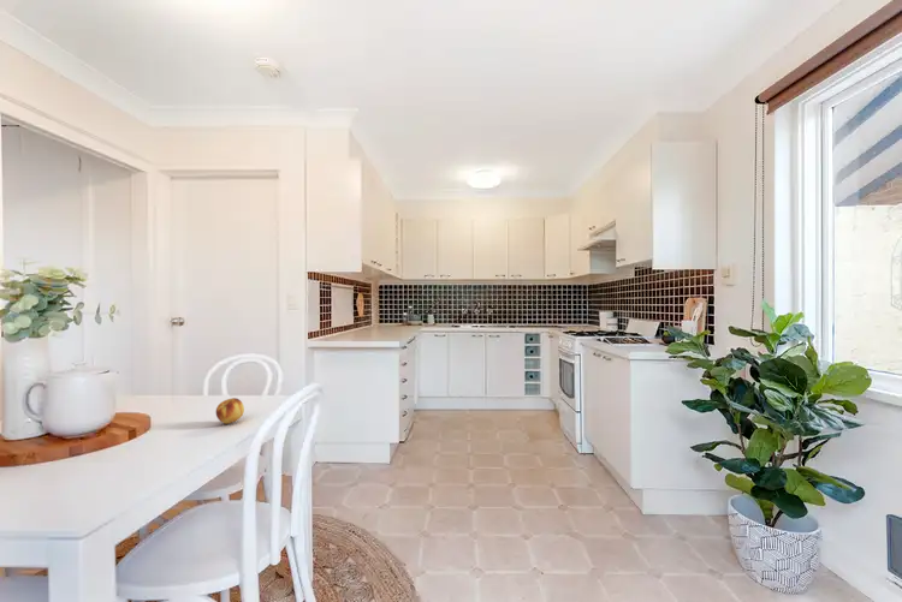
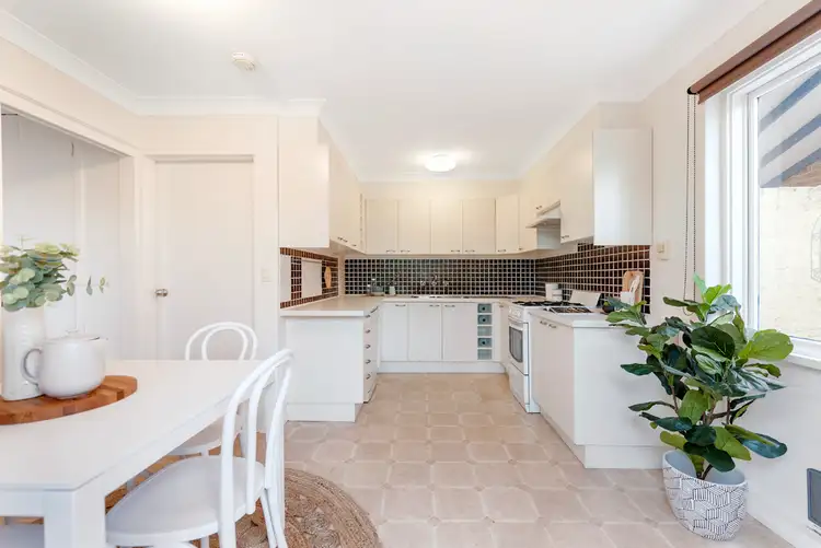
- fruit (230, 410)
